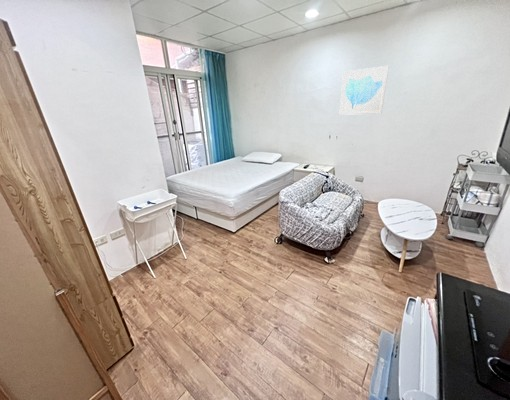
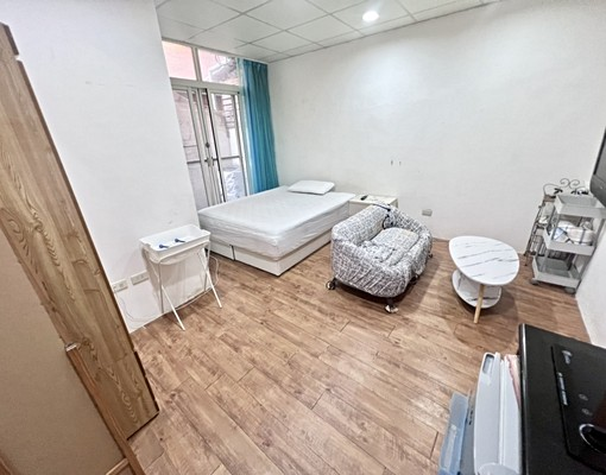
- wall art (362, 92)
